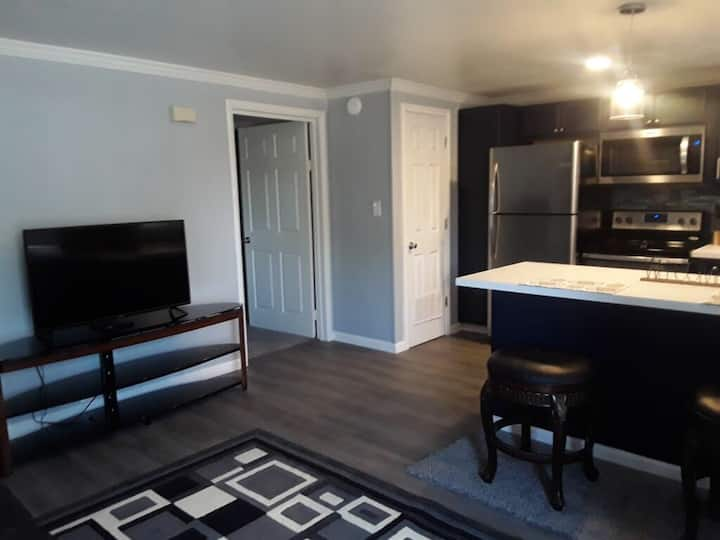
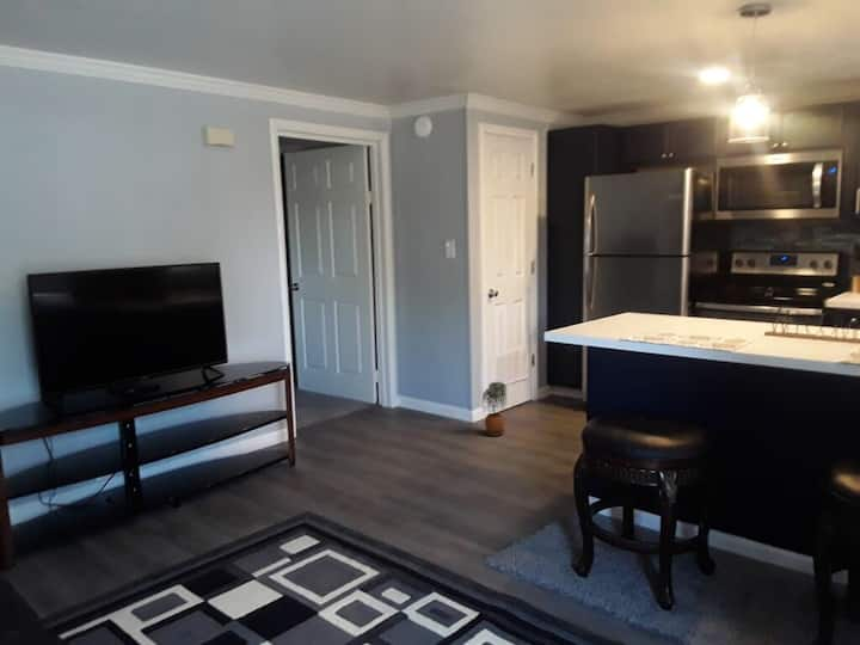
+ potted plant (493, 407)
